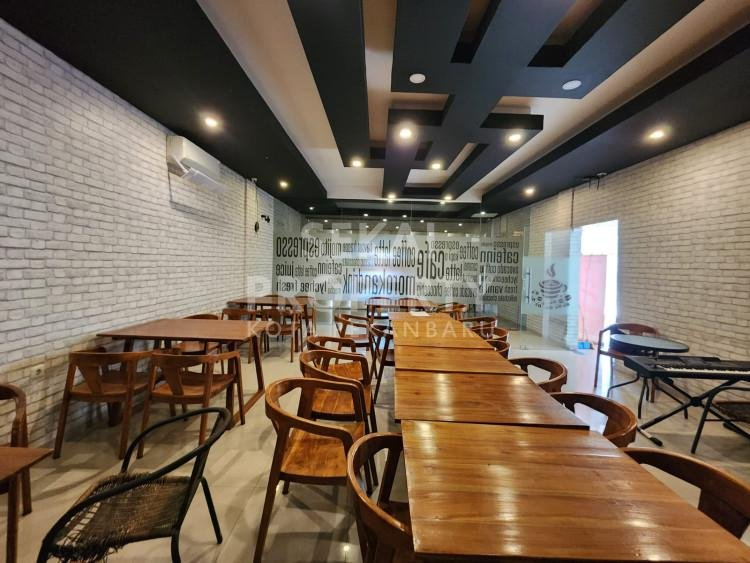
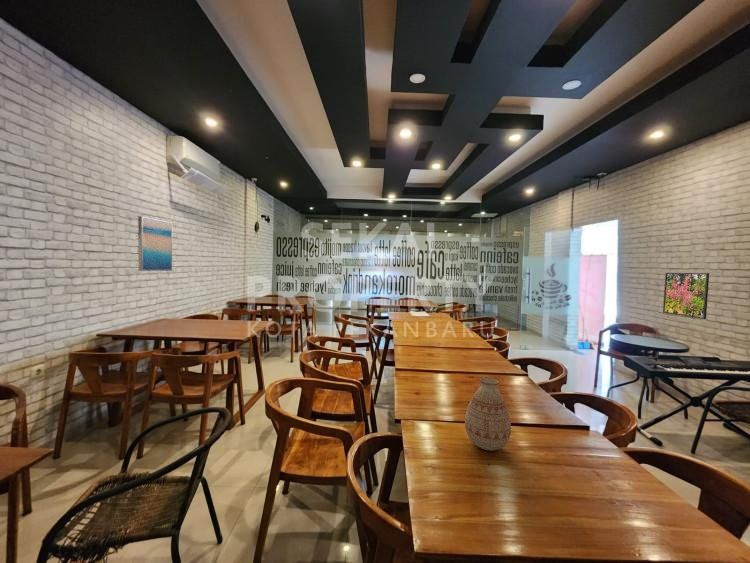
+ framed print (684, 294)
+ wall art (156, 245)
+ vase (487, 412)
